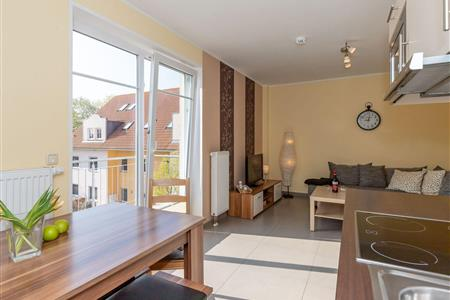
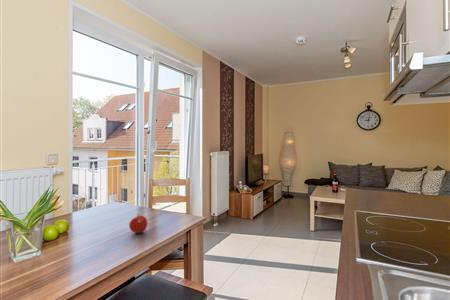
+ fruit (138, 223)
